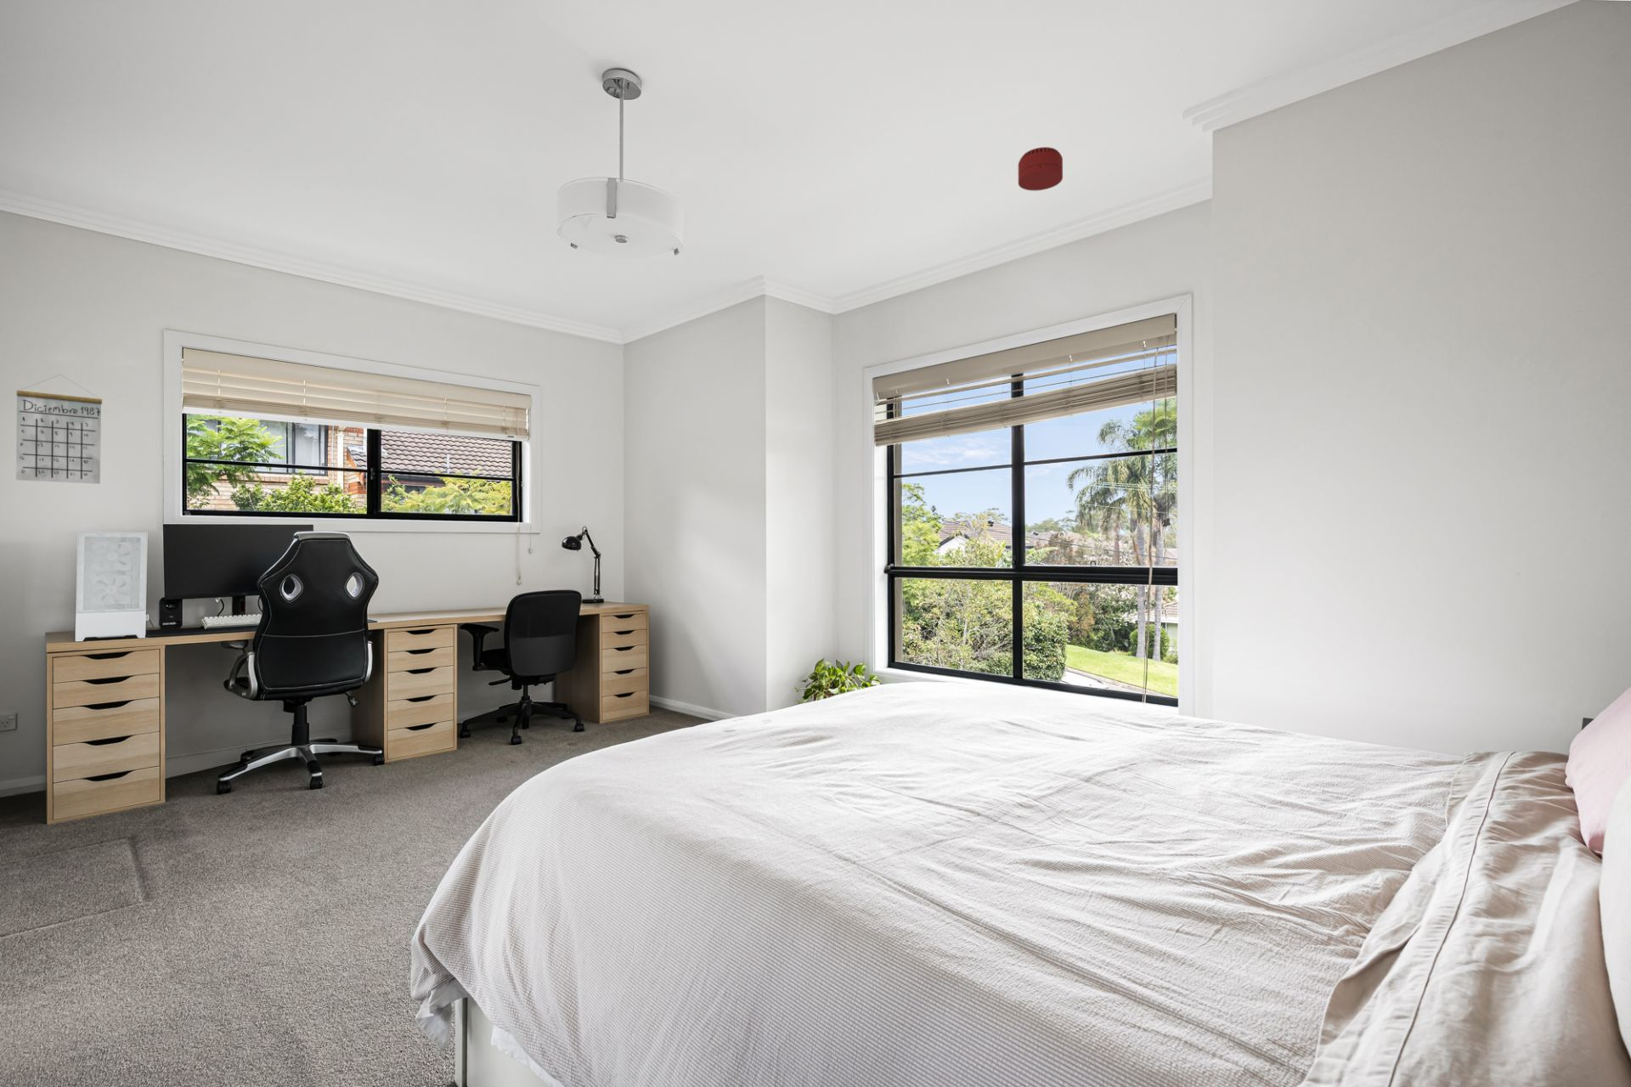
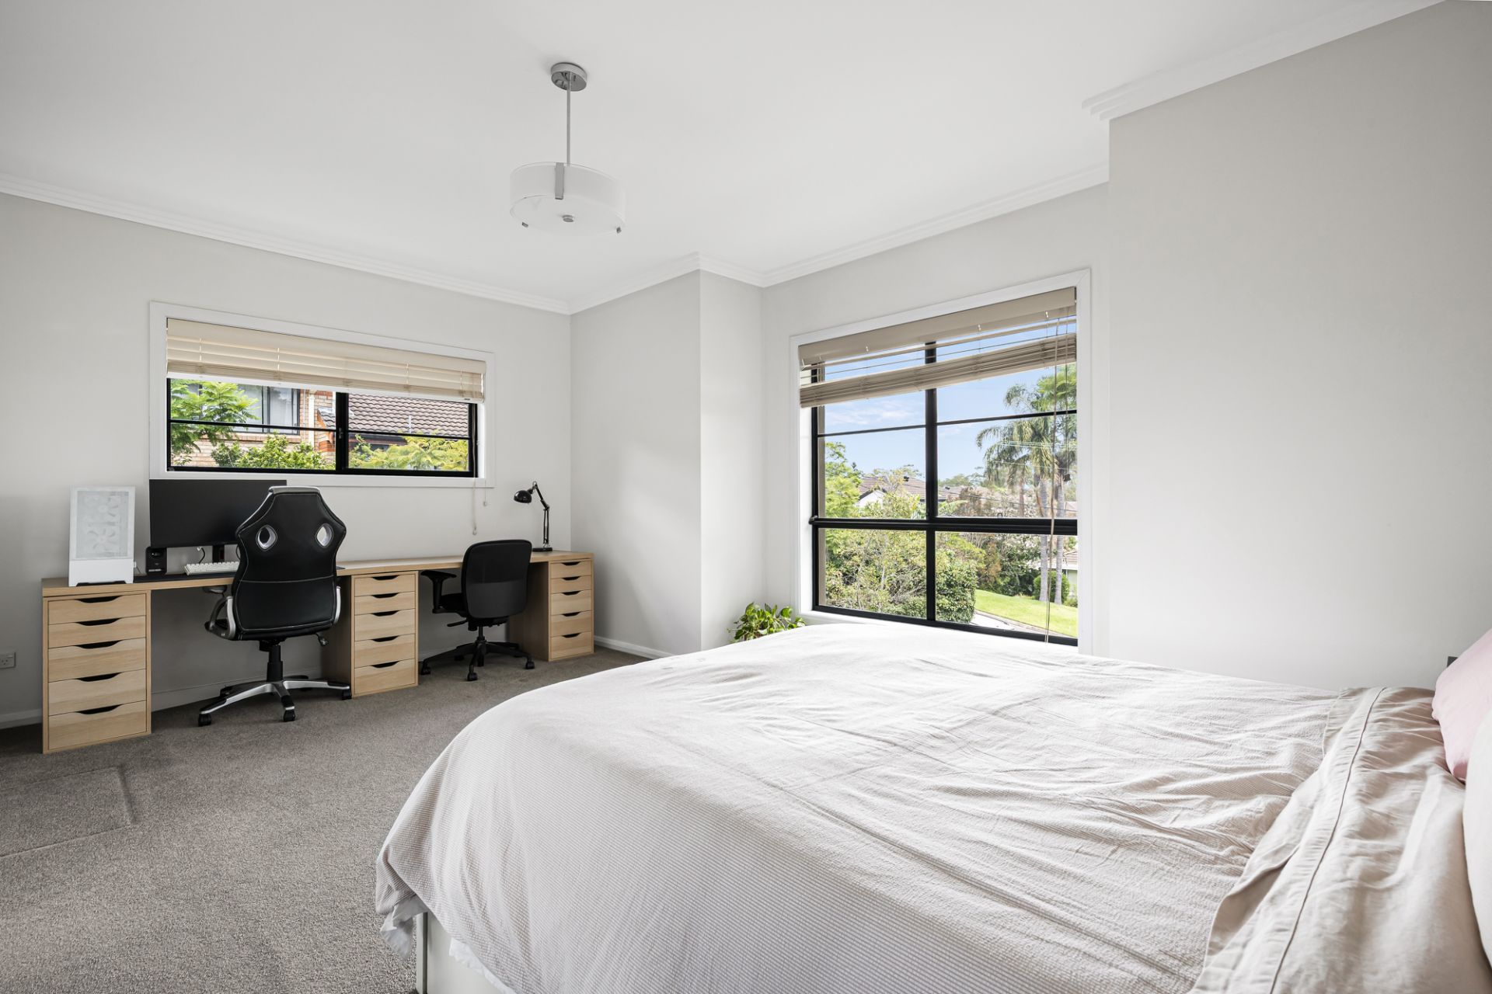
- calendar (59, 428)
- smoke detector (1040, 169)
